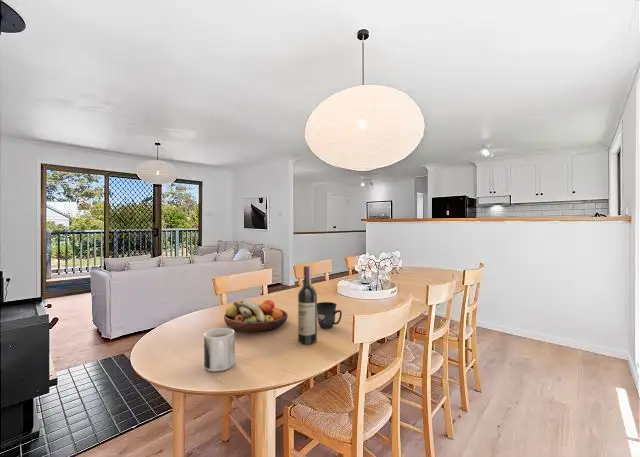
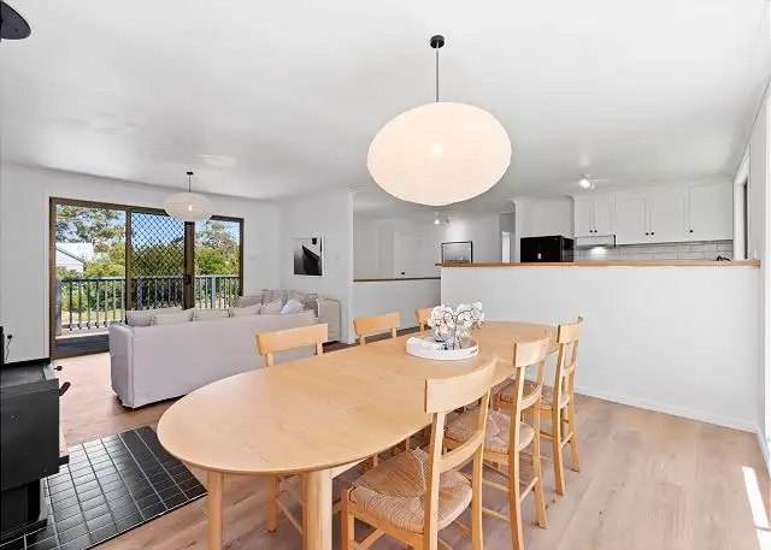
- mug (218, 350)
- fruit bowl (256, 311)
- mug (329, 316)
- wine bottle (307, 303)
